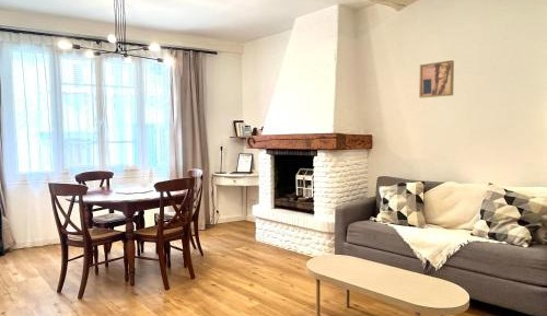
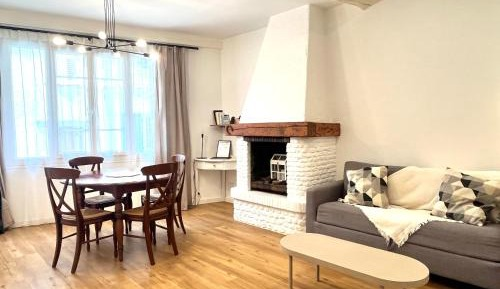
- wall art (435, 80)
